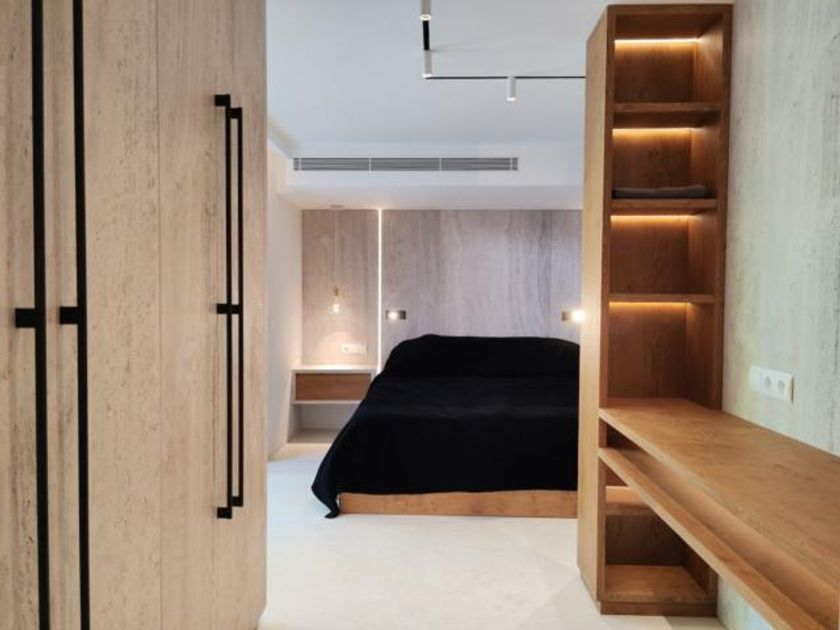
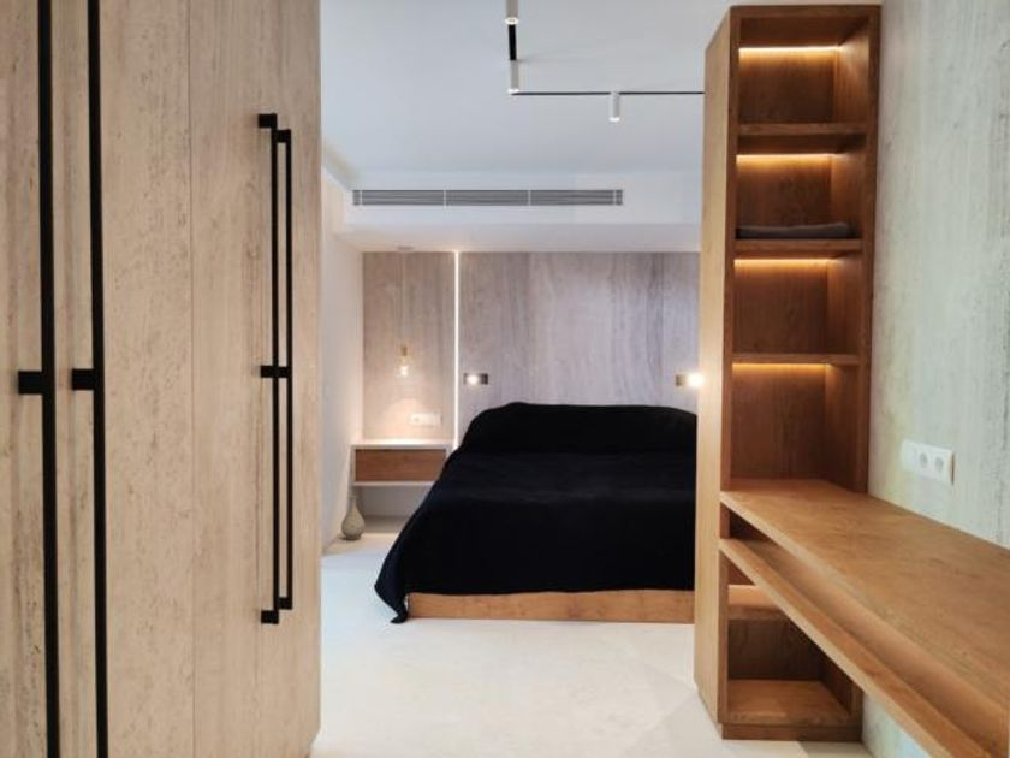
+ vase (352, 517)
